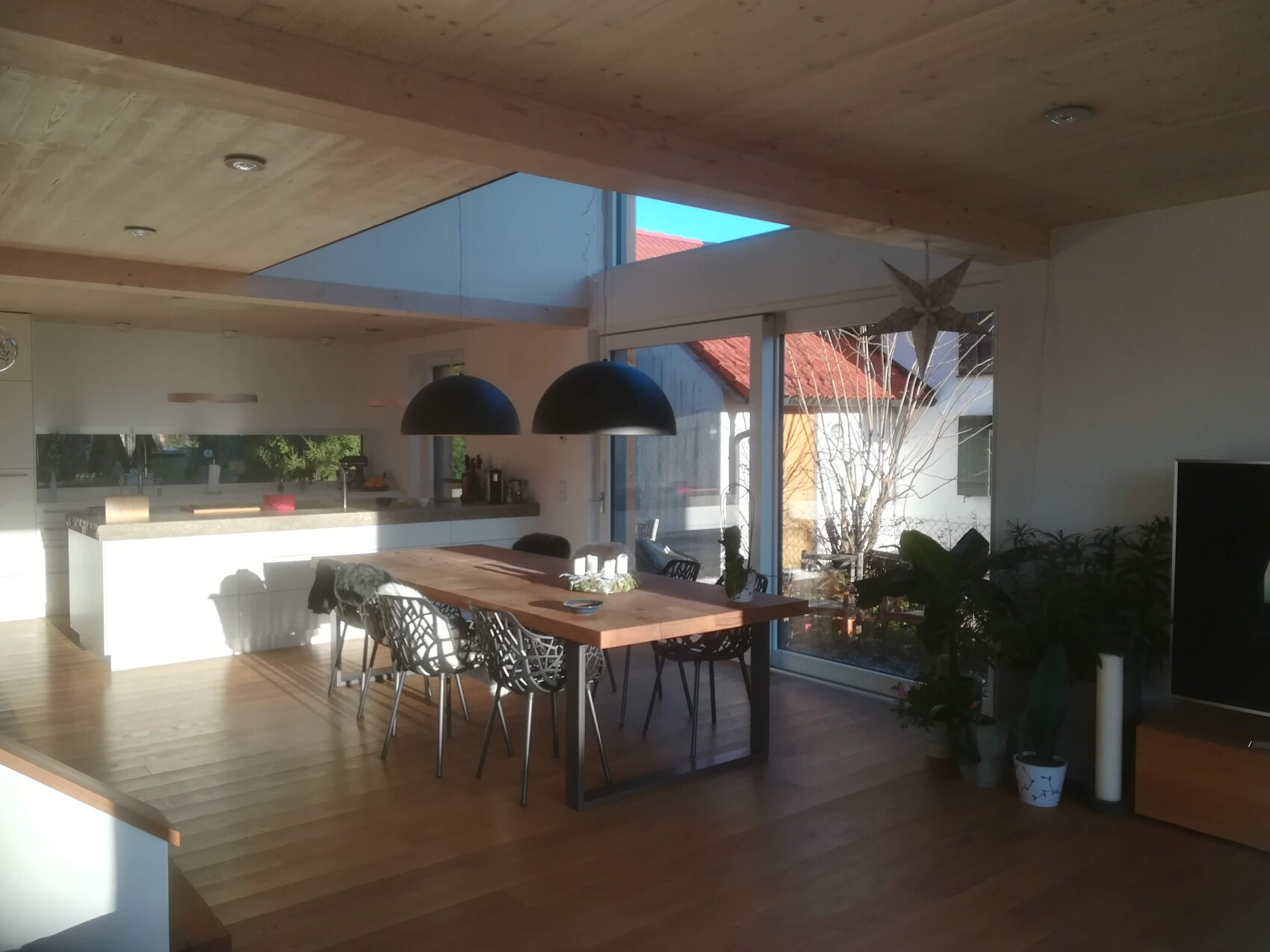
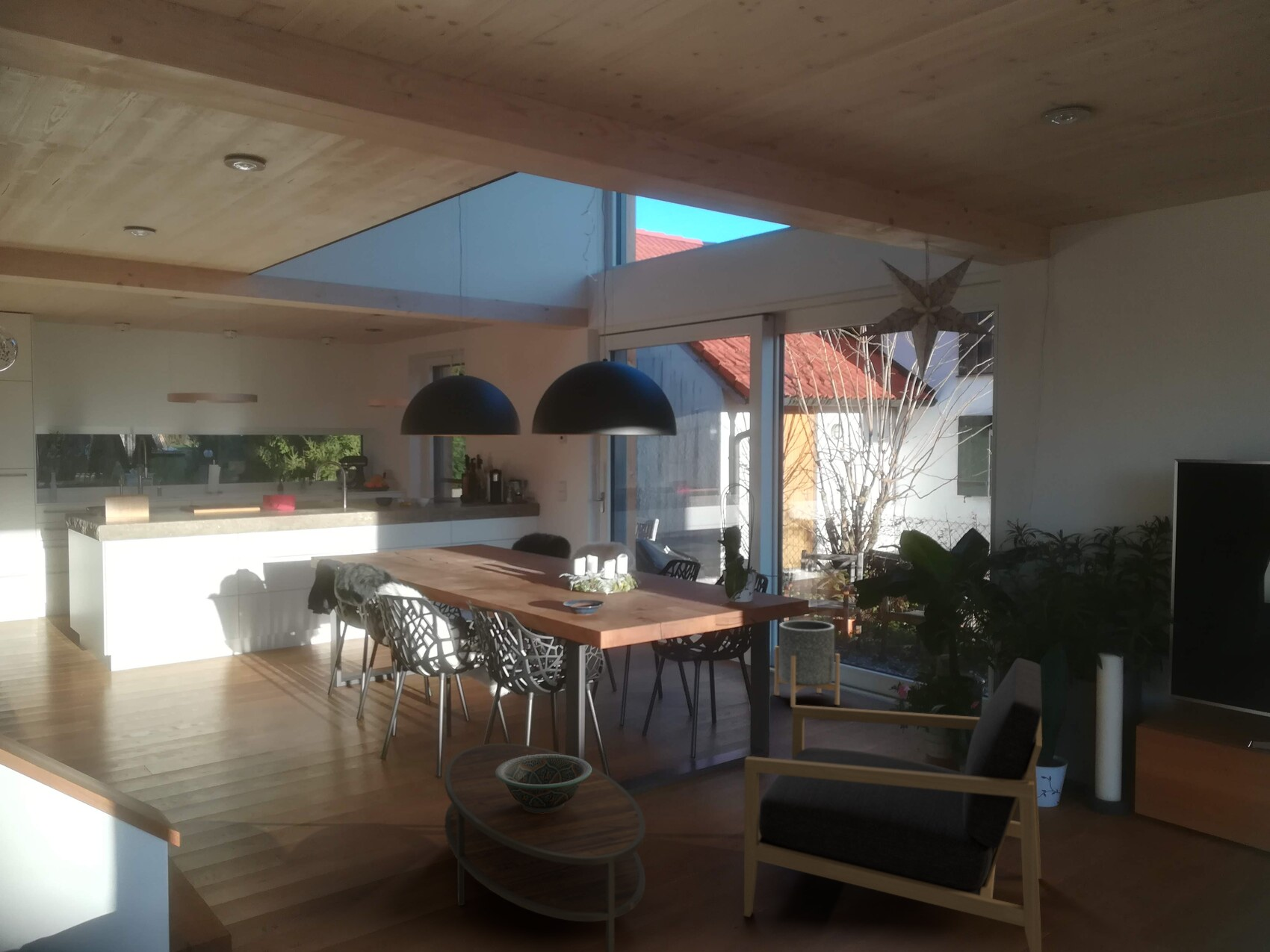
+ decorative bowl (543, 786)
+ planter (806, 662)
+ armchair (900, 781)
+ coffee table (538, 839)
